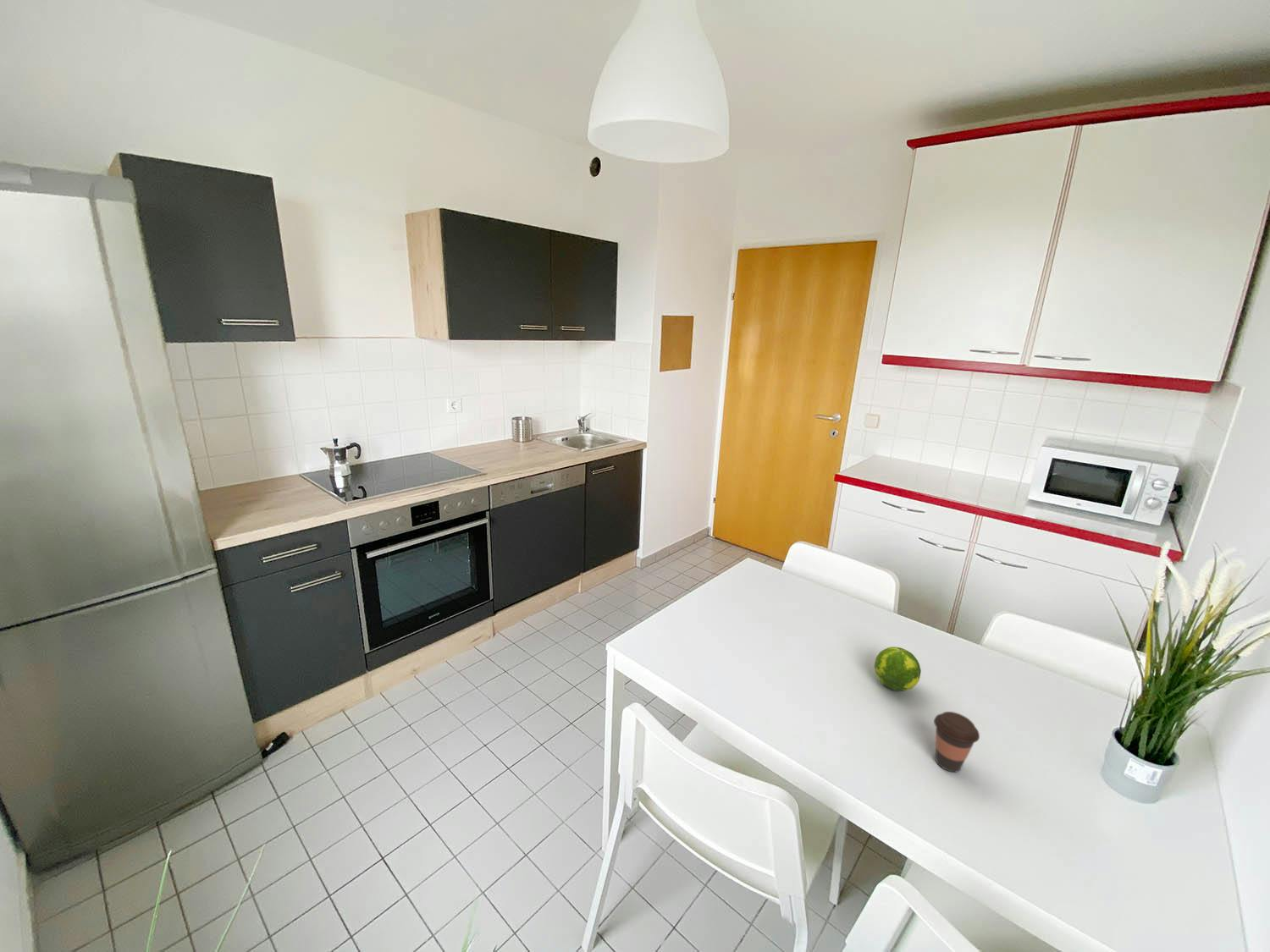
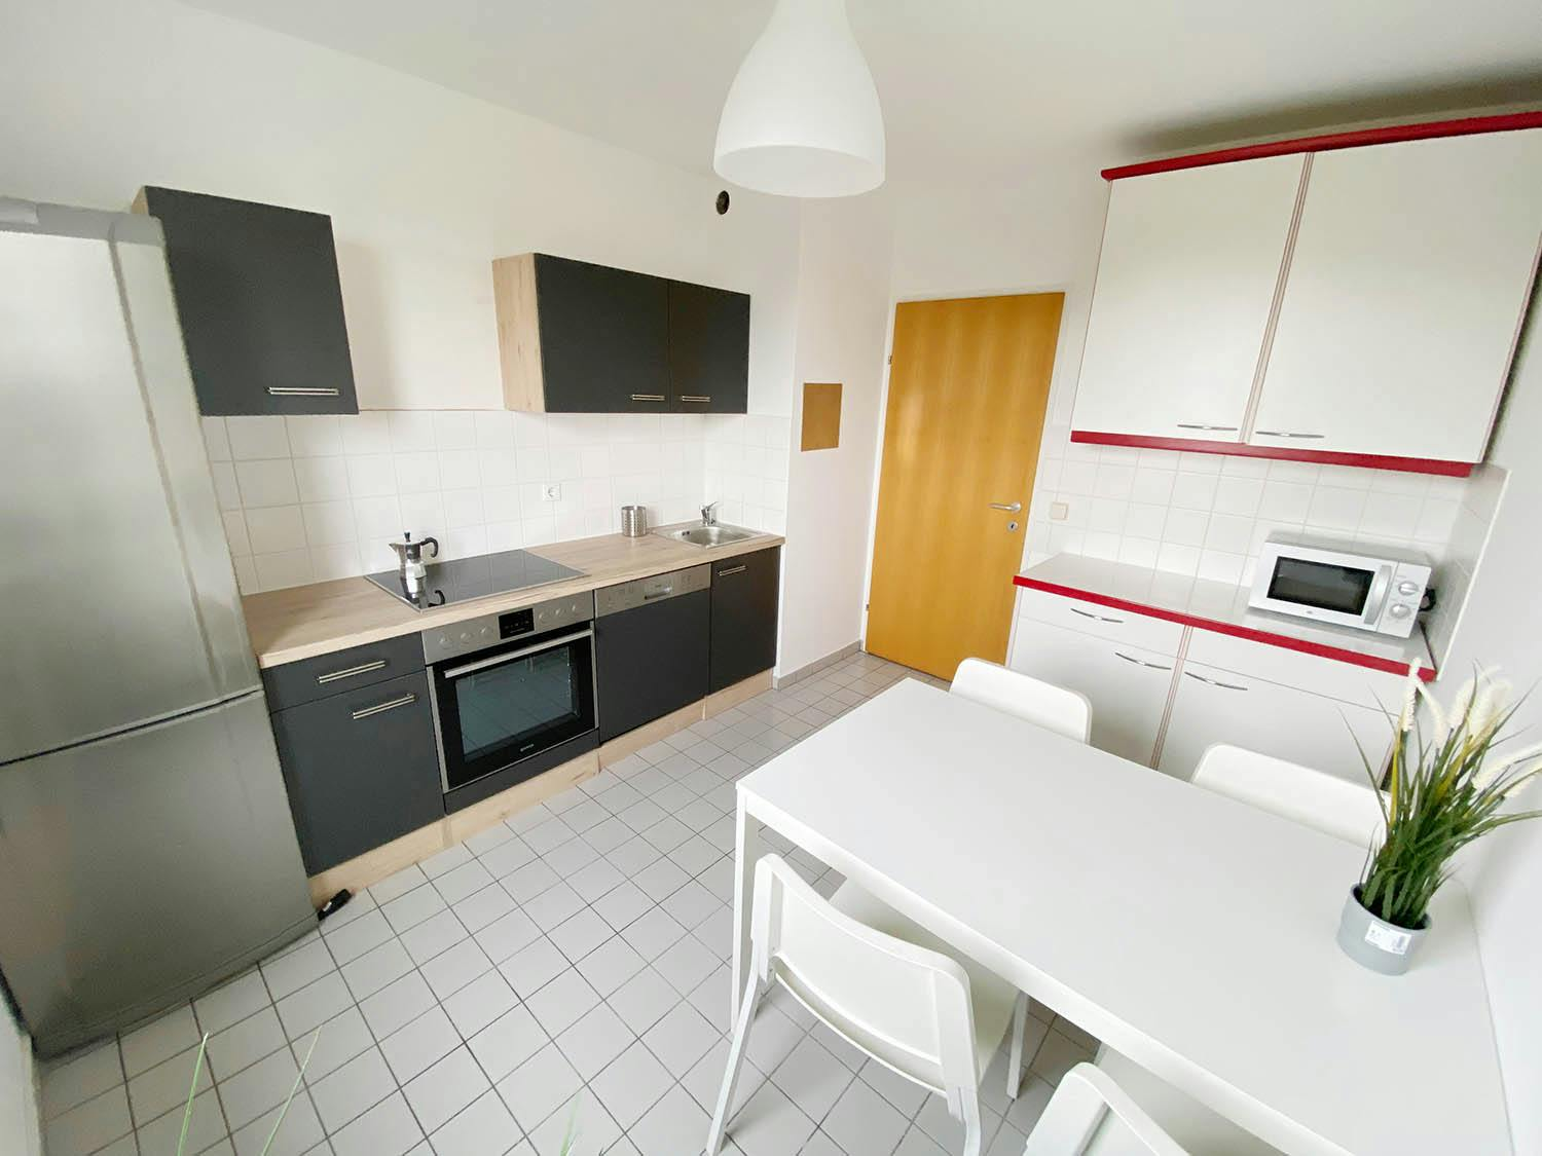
- fruit (897, 669)
- coffee cup (952, 743)
